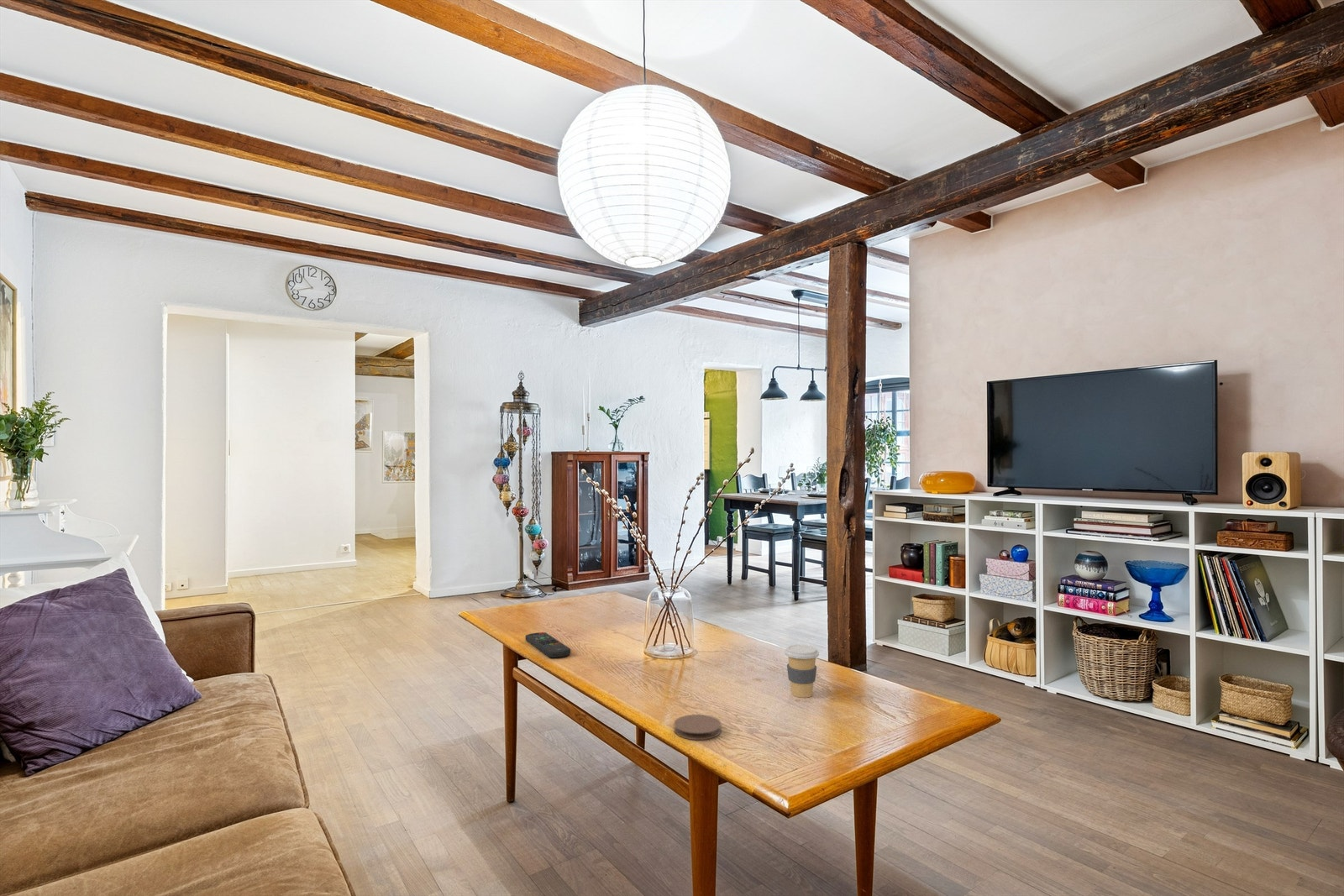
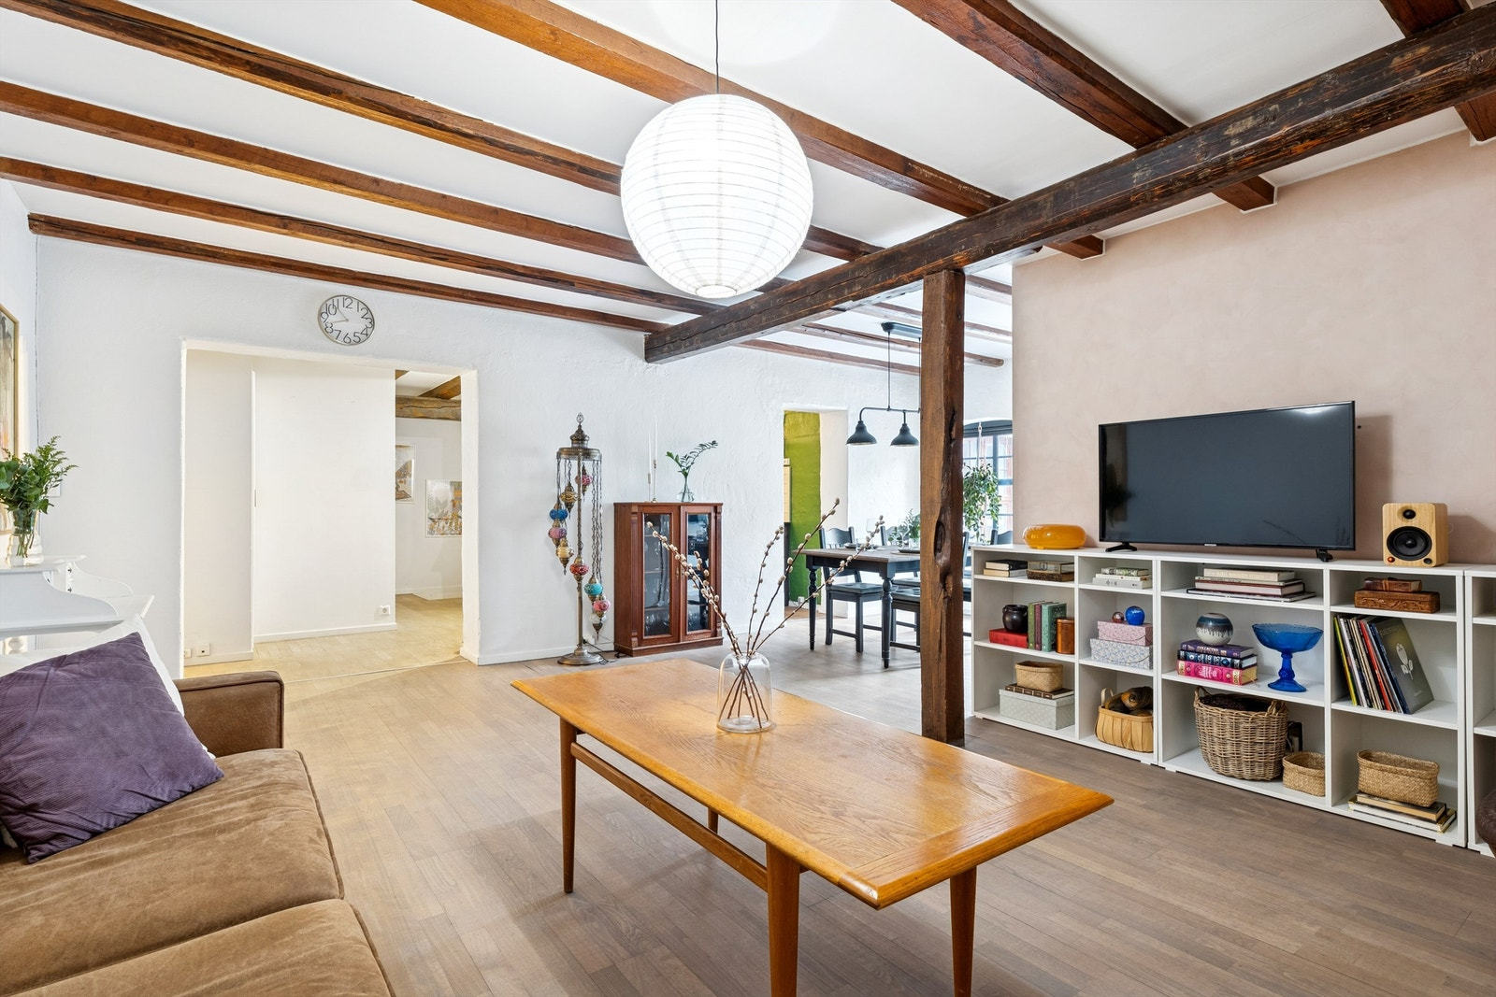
- coffee cup (801, 671)
- remote control (547, 643)
- coaster (697, 726)
